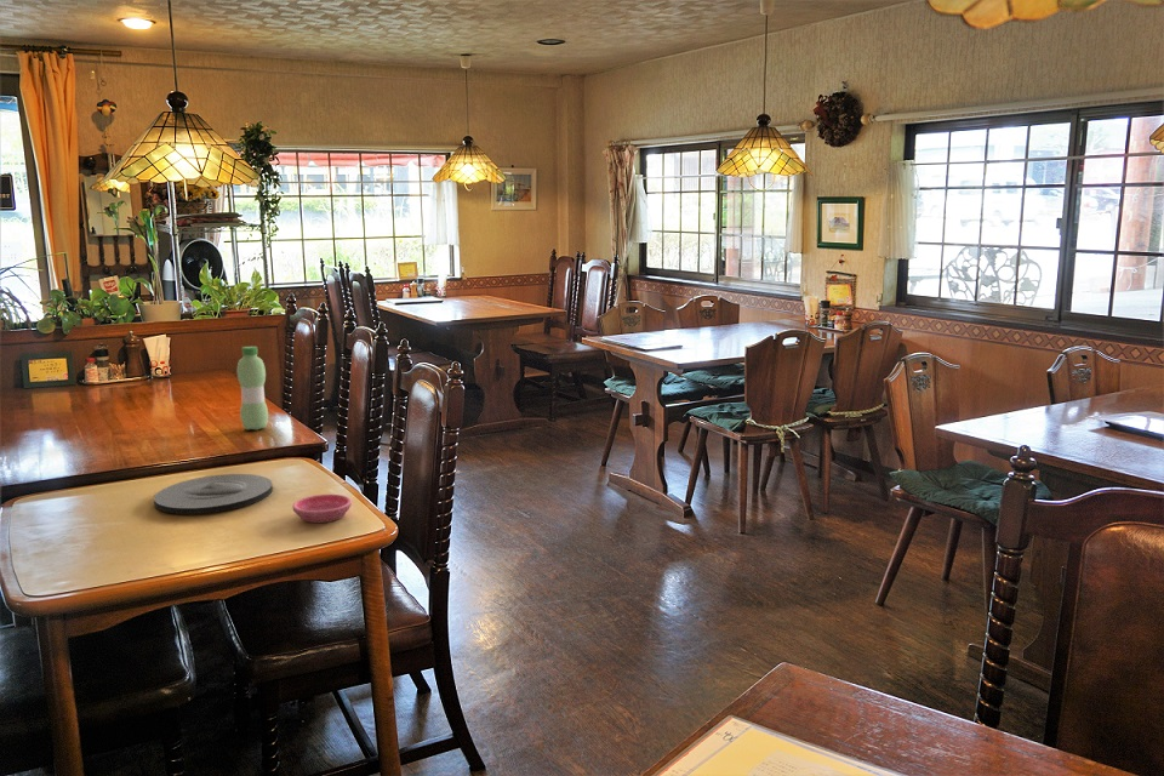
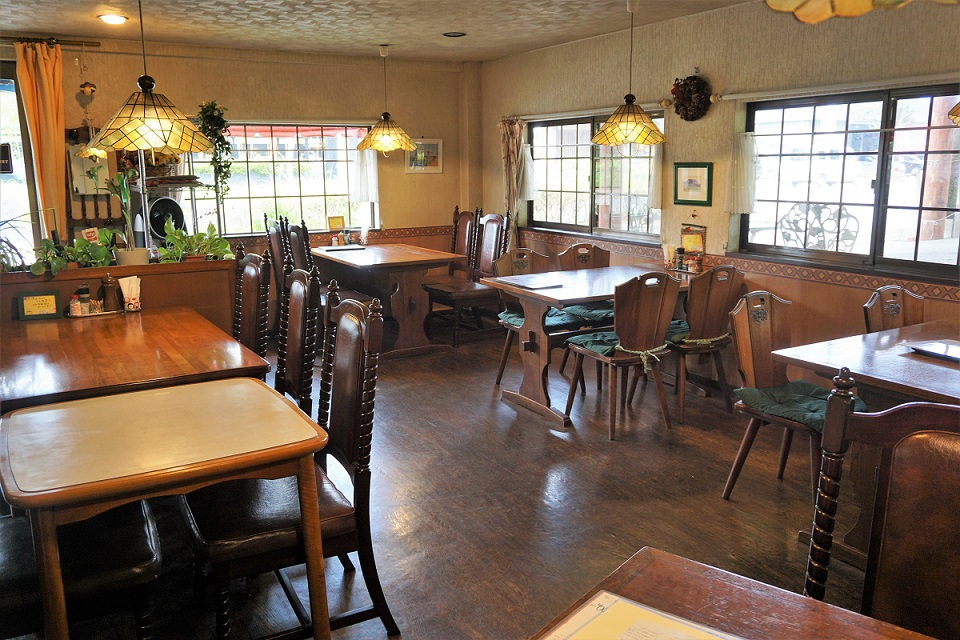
- saucer (323, 508)
- water bottle (252, 388)
- plate (213, 489)
